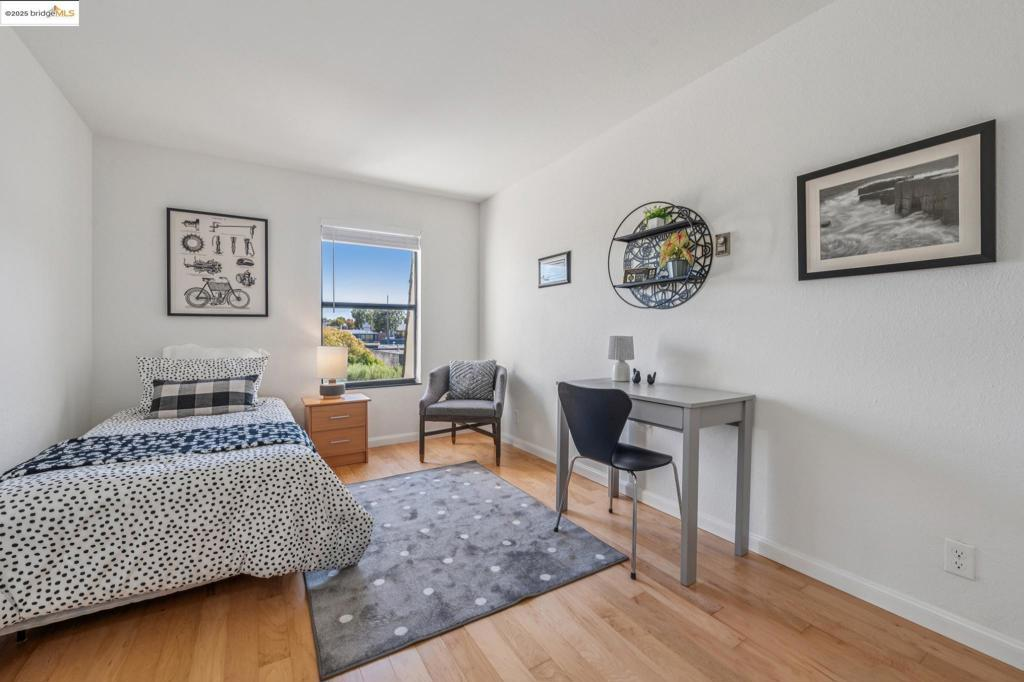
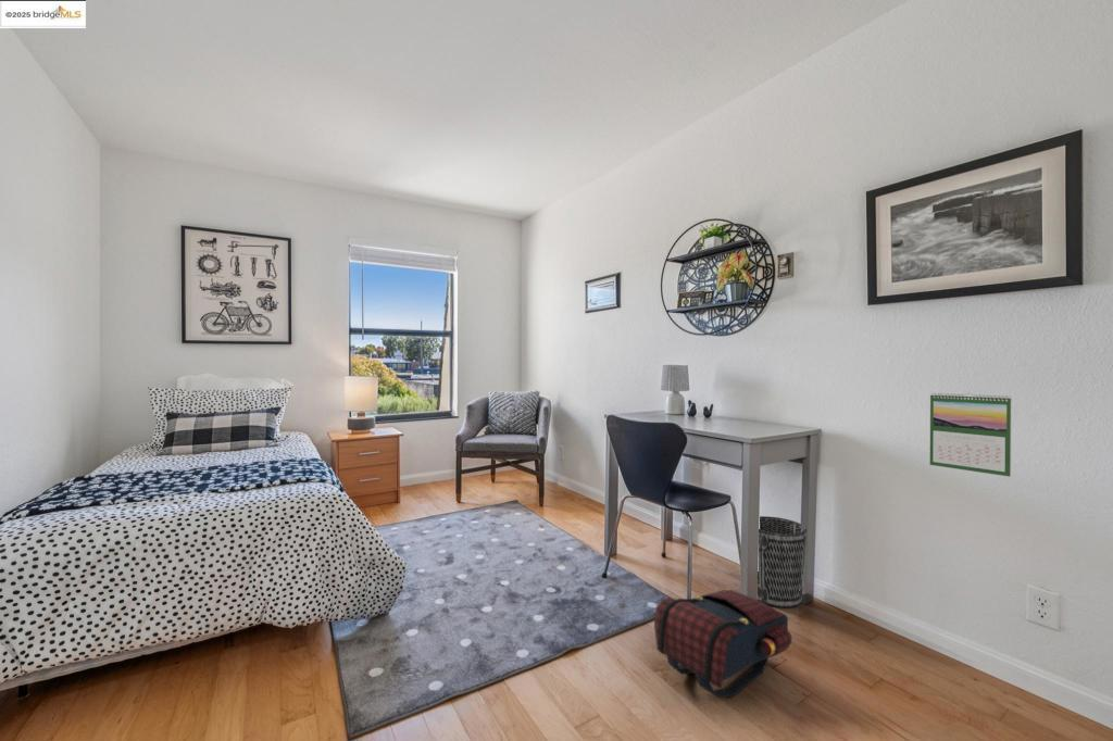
+ satchel (725, 638)
+ wastebasket (774, 560)
+ calendar (967, 431)
